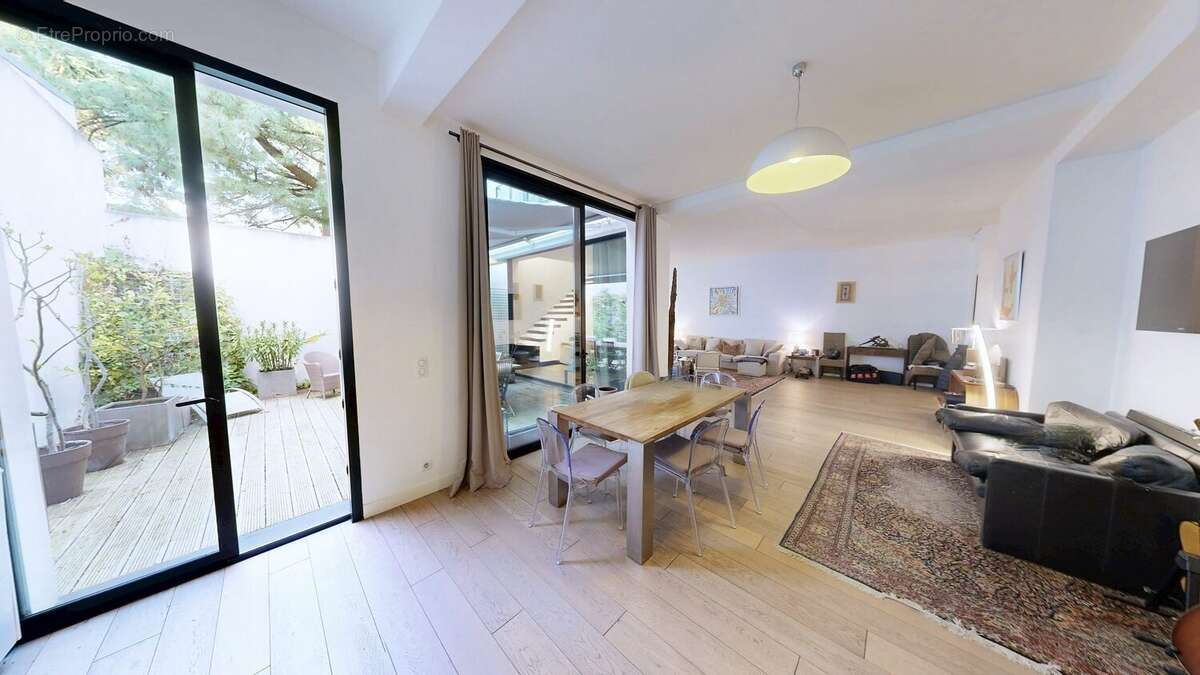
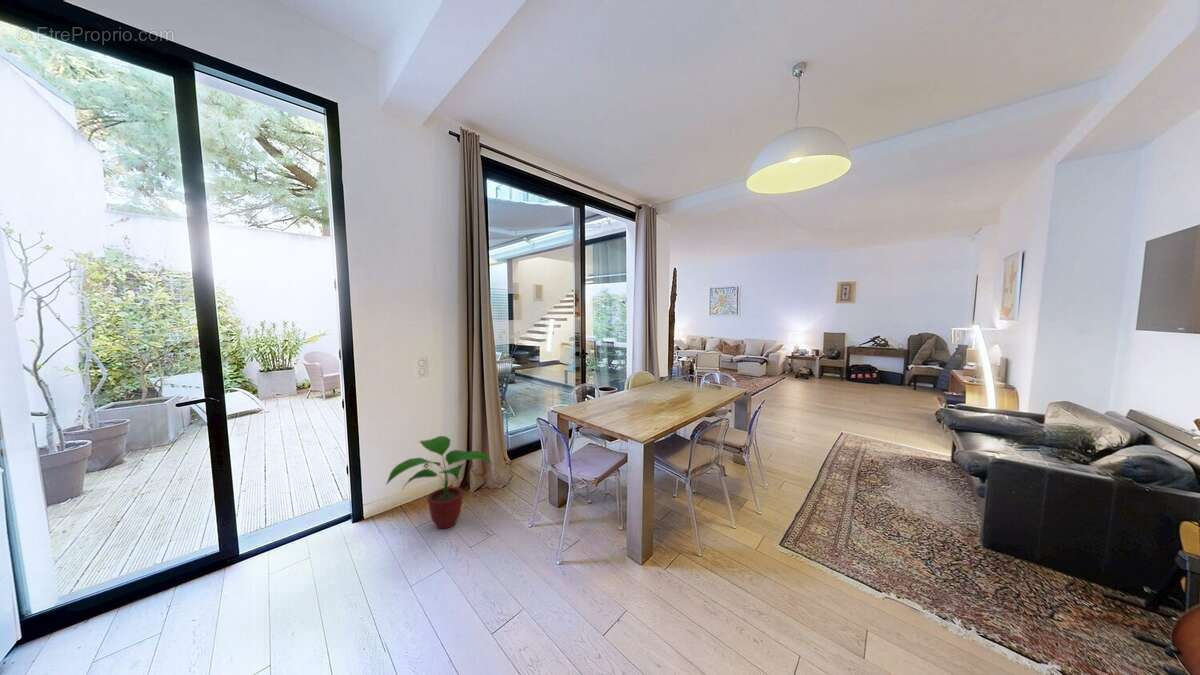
+ potted plant (431, 476)
